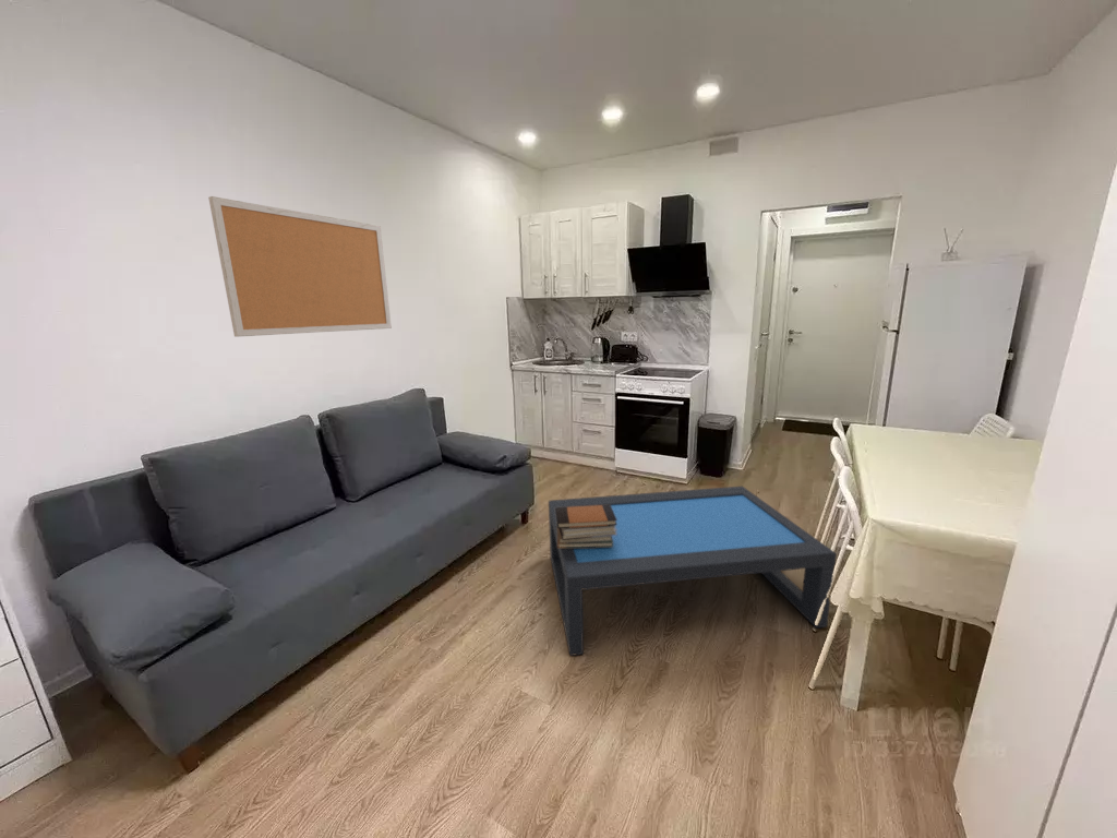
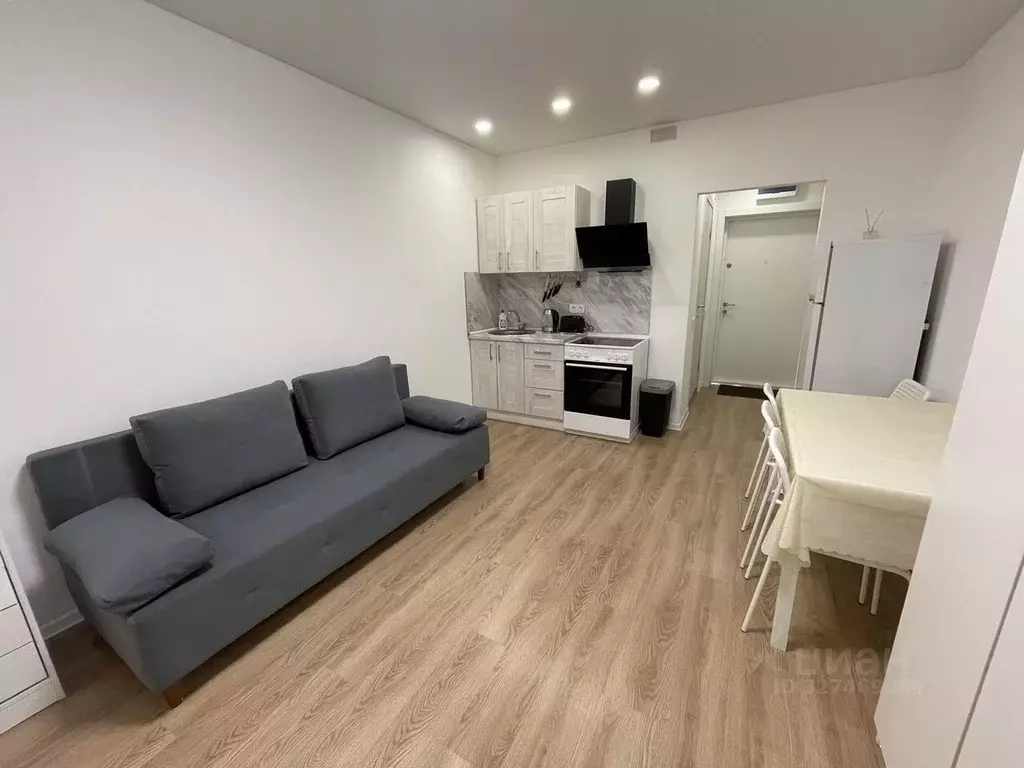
- bulletin board (316, 274)
- coffee table (671, 555)
- book stack (585, 526)
